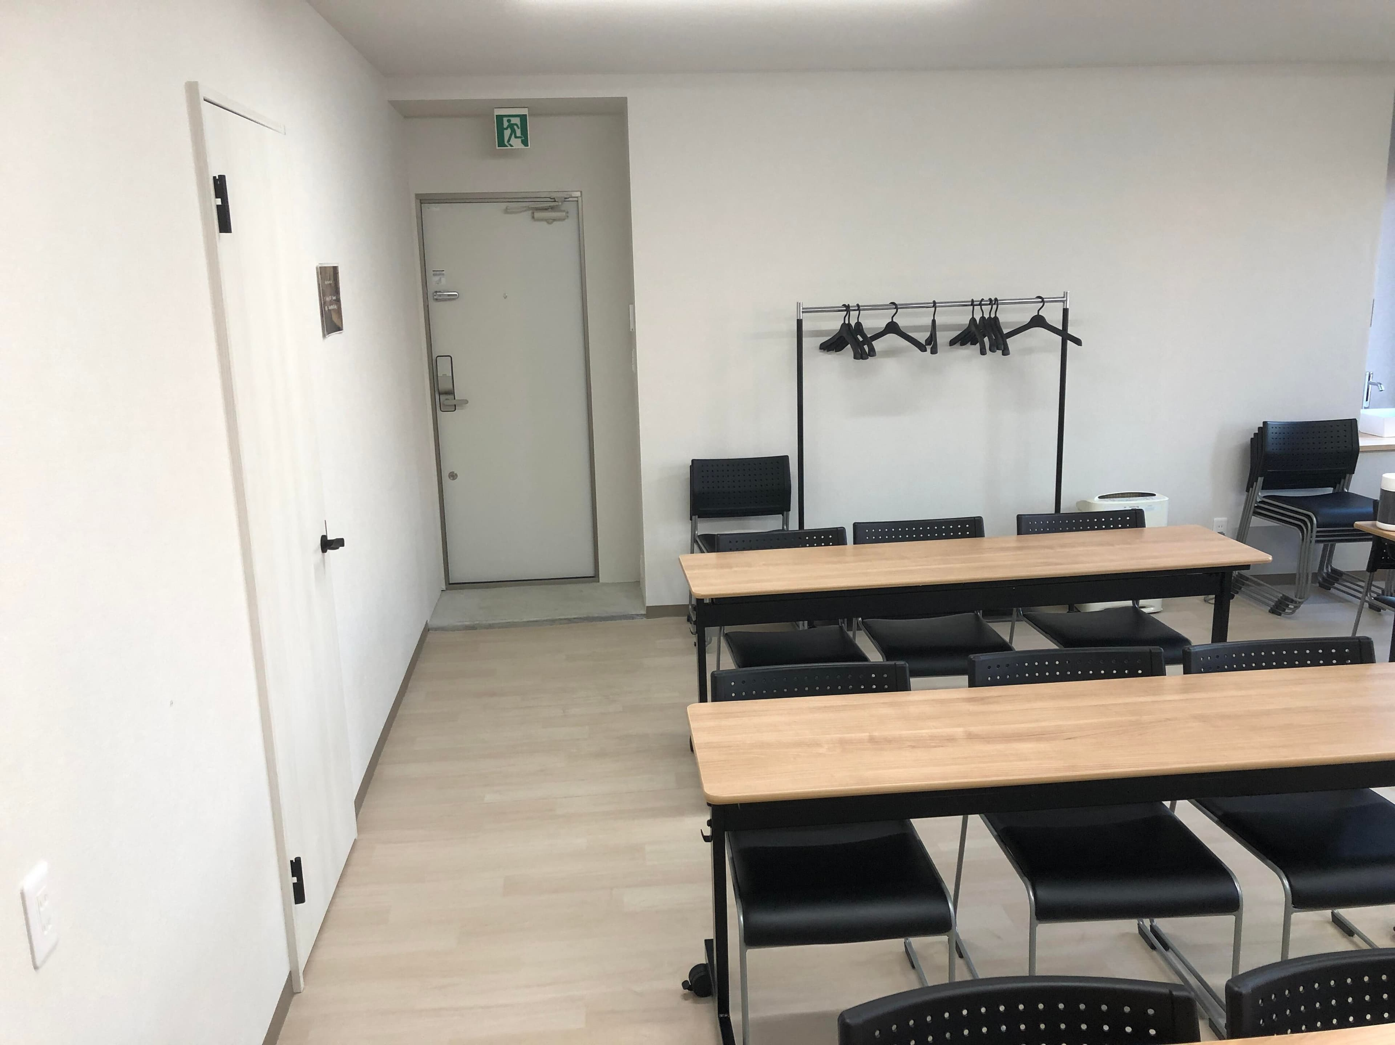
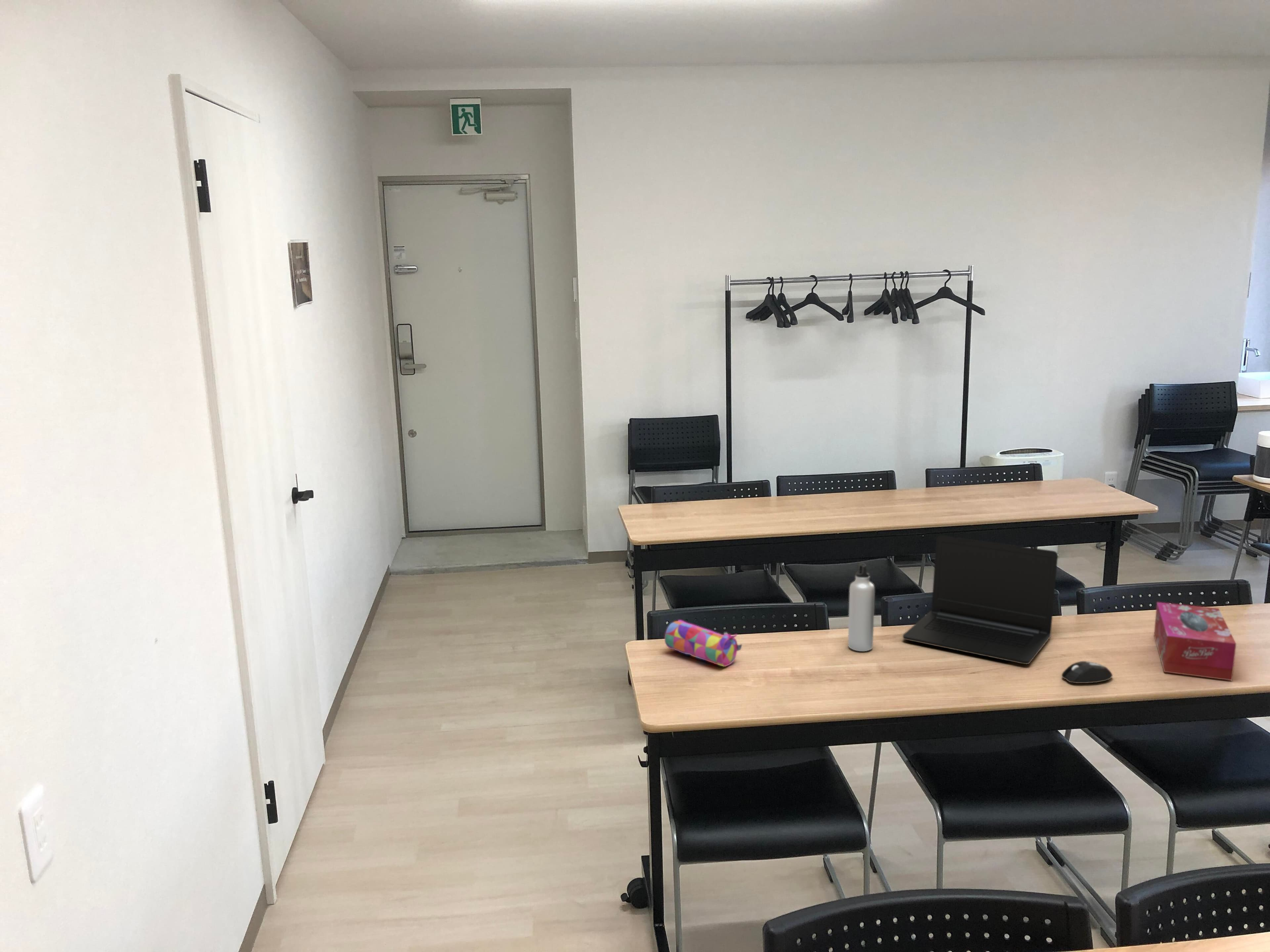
+ laptop (979, 596)
+ water bottle (862, 606)
+ mouse (1088, 671)
+ pencil case (702, 642)
+ tissue box (1192, 639)
